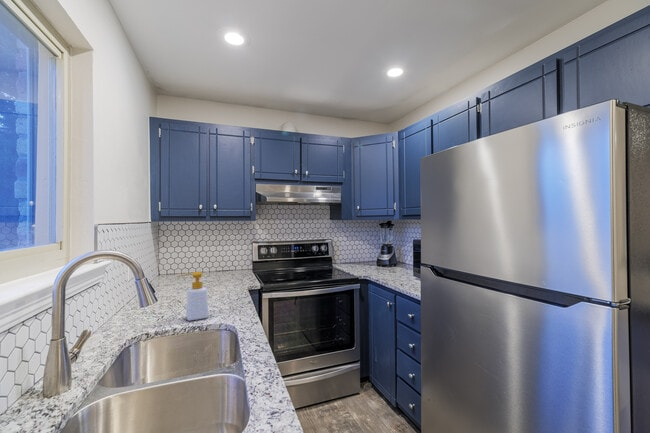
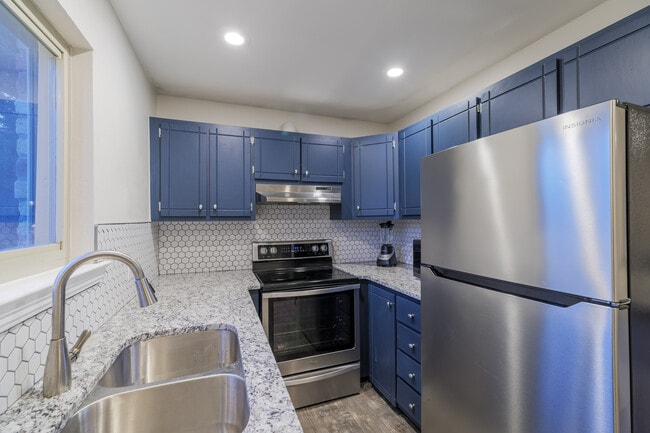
- soap bottle (192, 295)
